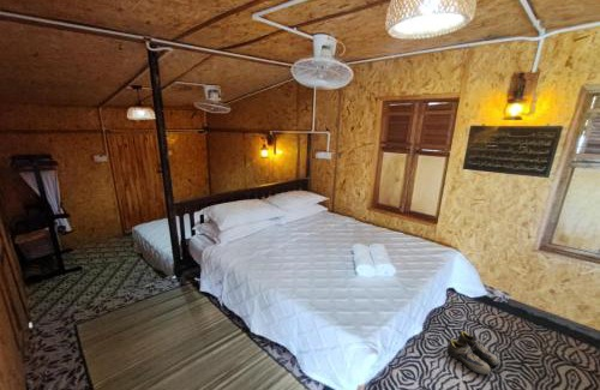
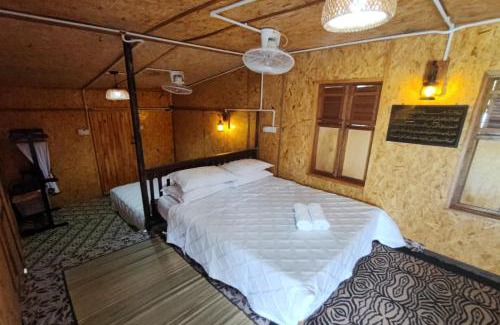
- shoe (472, 349)
